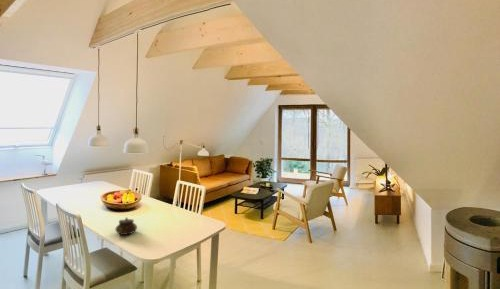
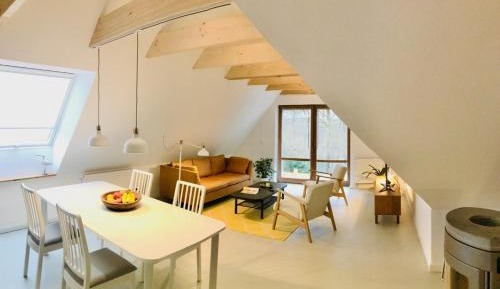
- teapot (126, 225)
